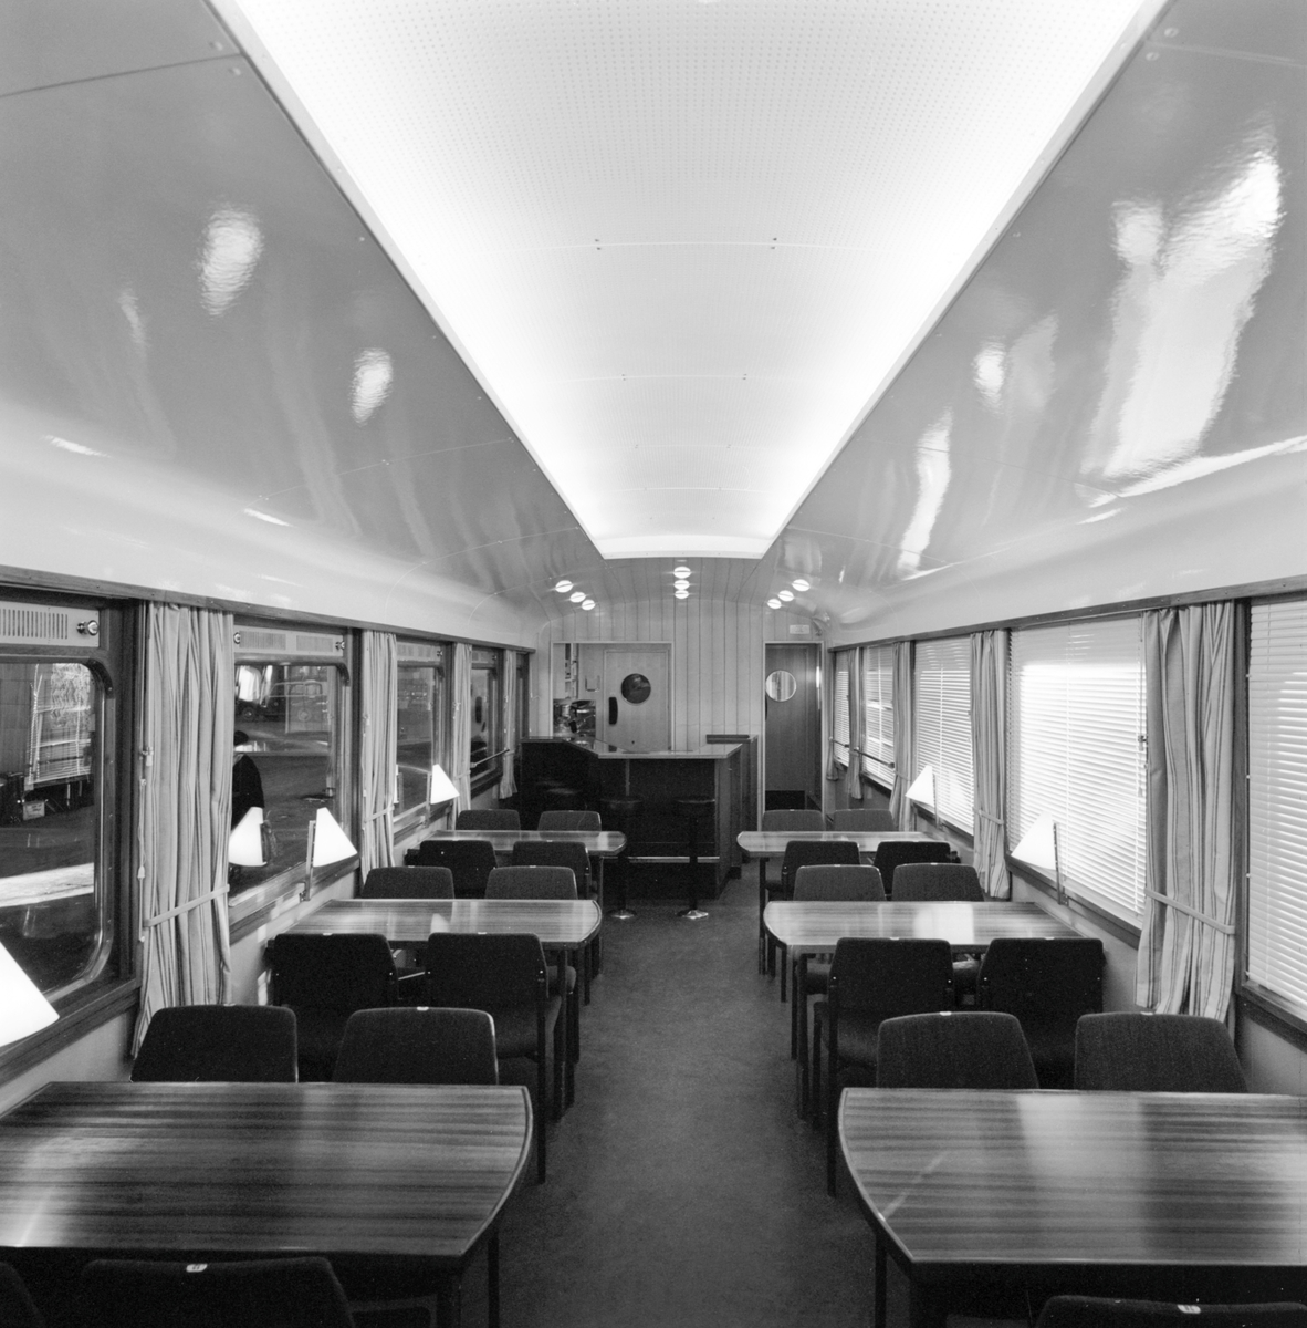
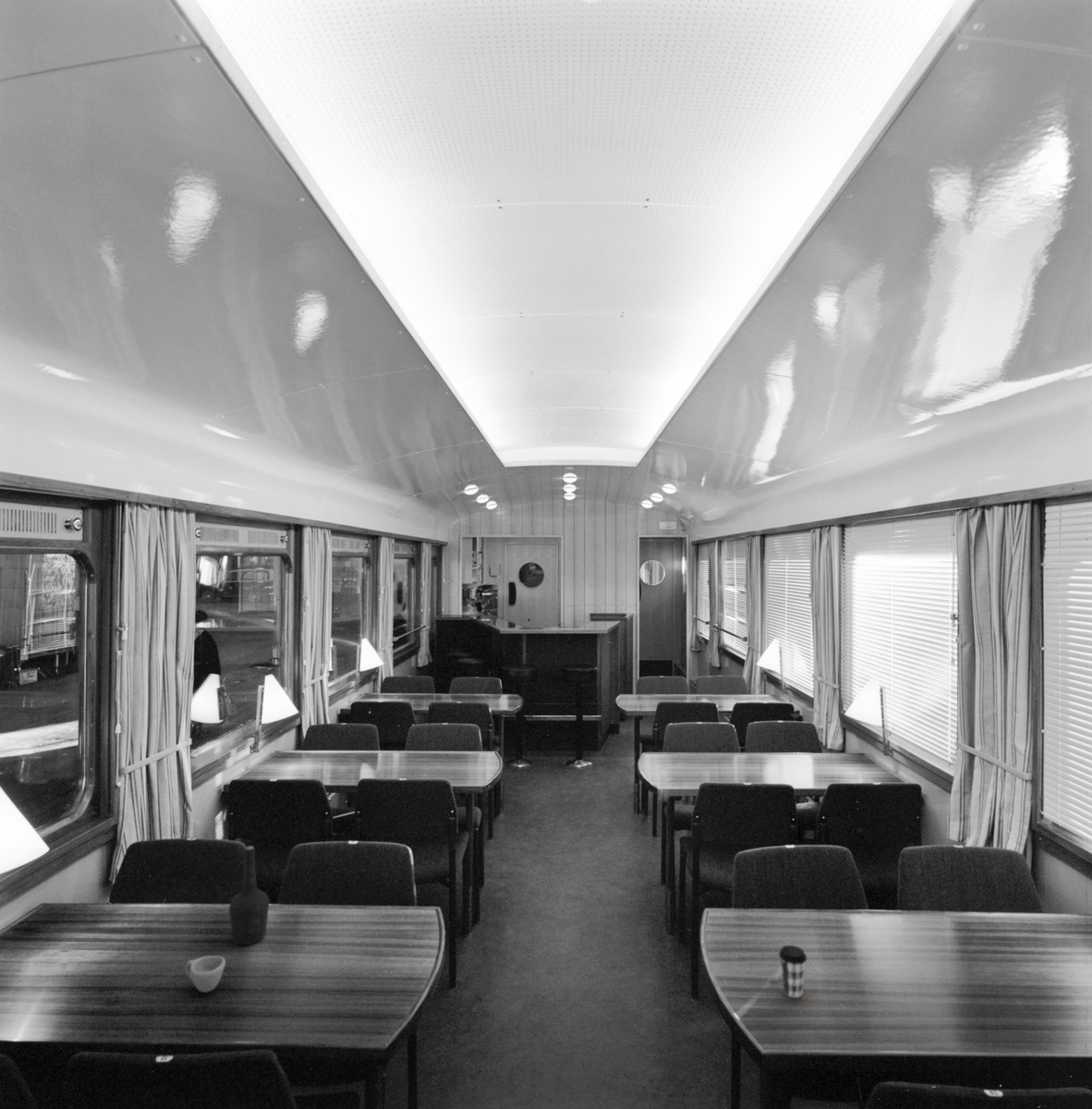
+ cup (202, 975)
+ bottle (249, 893)
+ coffee cup (793, 971)
